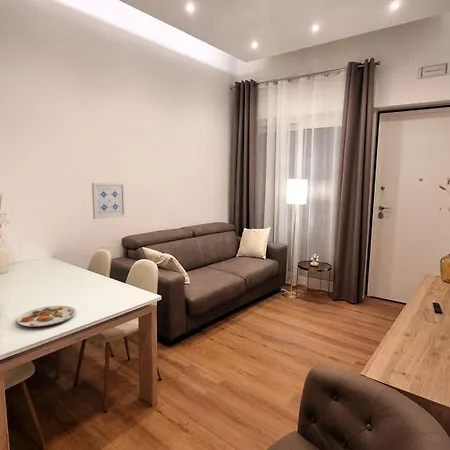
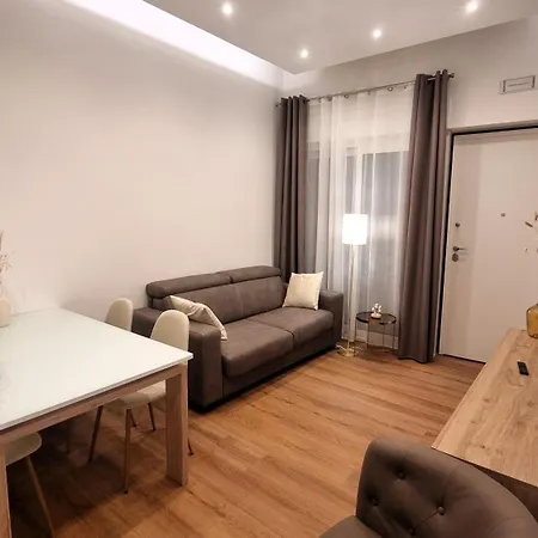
- wall art (109, 200)
- plate (47, 316)
